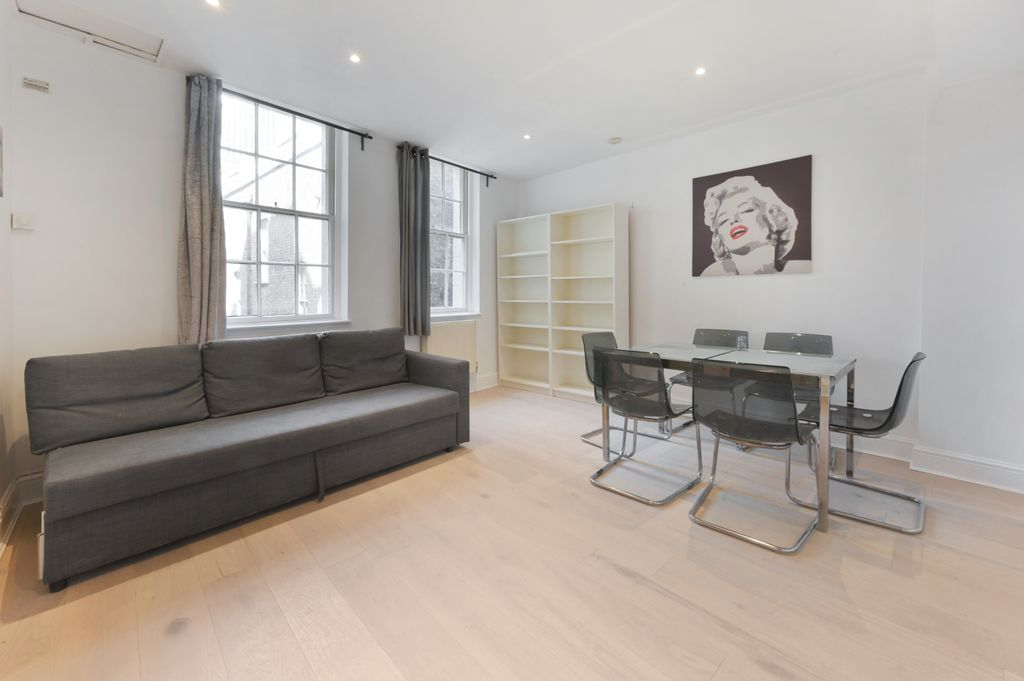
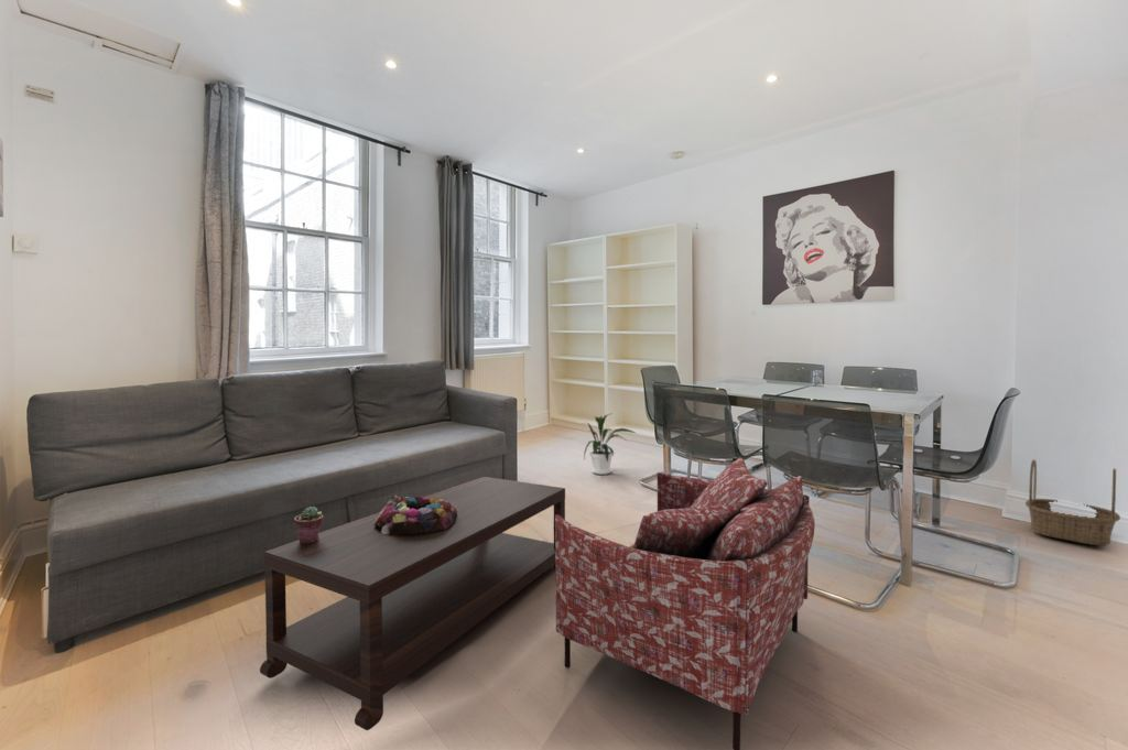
+ coffee table (445, 562)
+ house plant (603, 442)
+ armchair (698, 563)
+ potted succulent (308, 523)
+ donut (415, 509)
+ basket (1056, 500)
